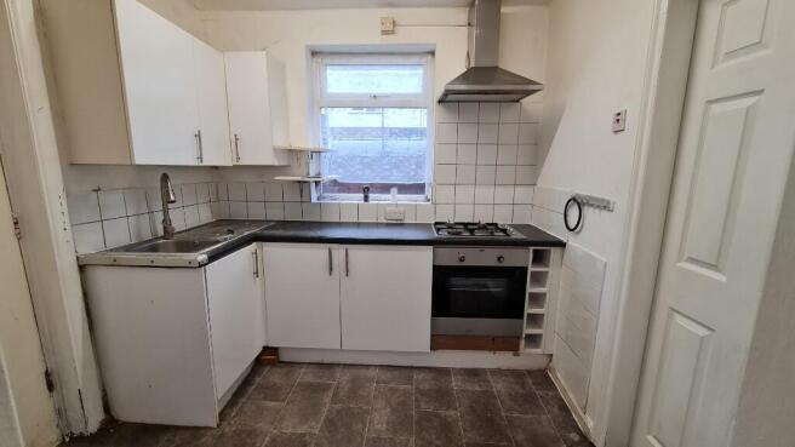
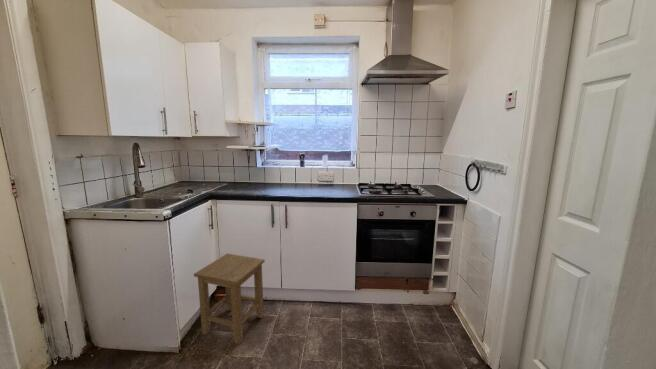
+ stool (232, 295)
